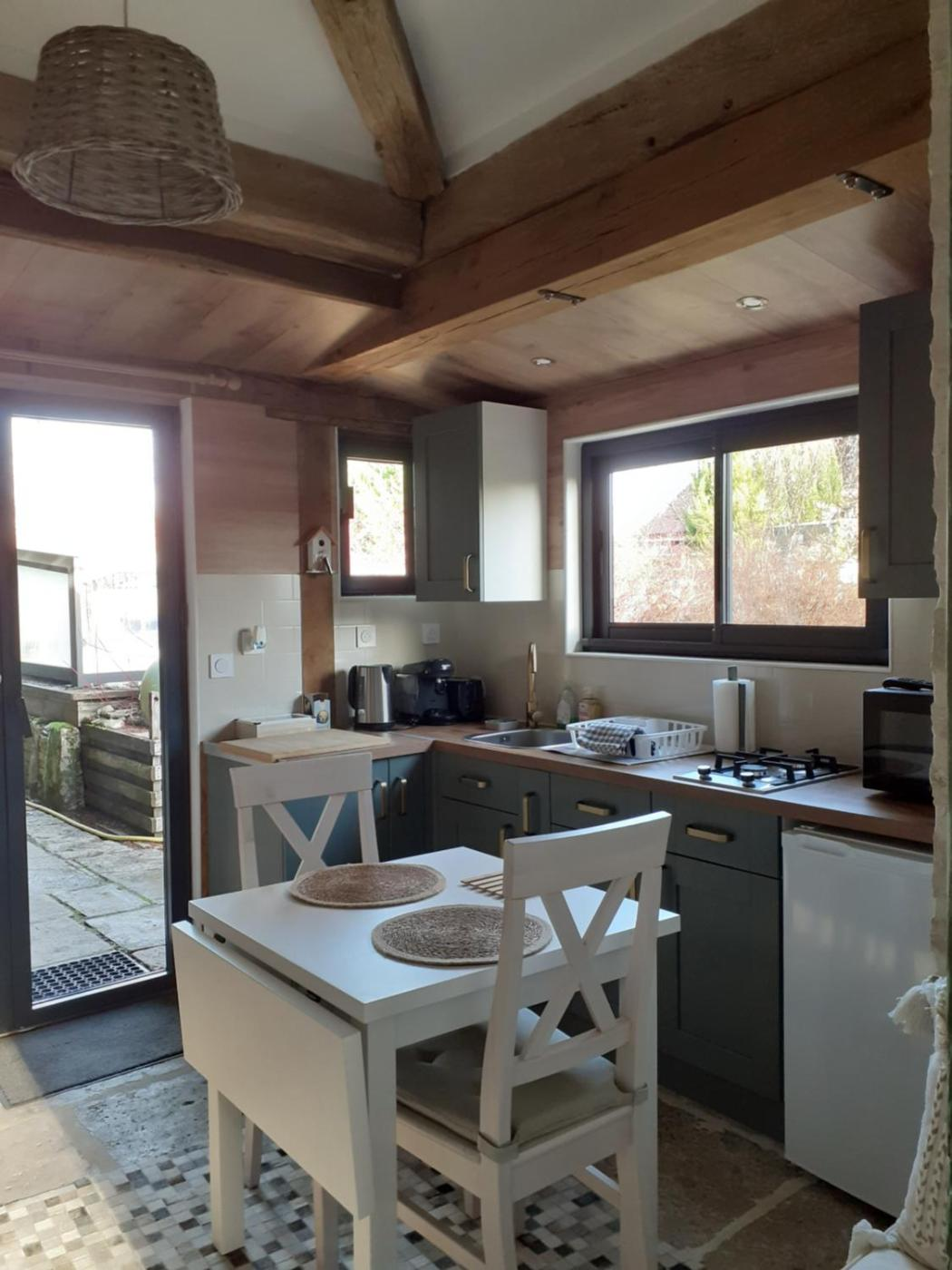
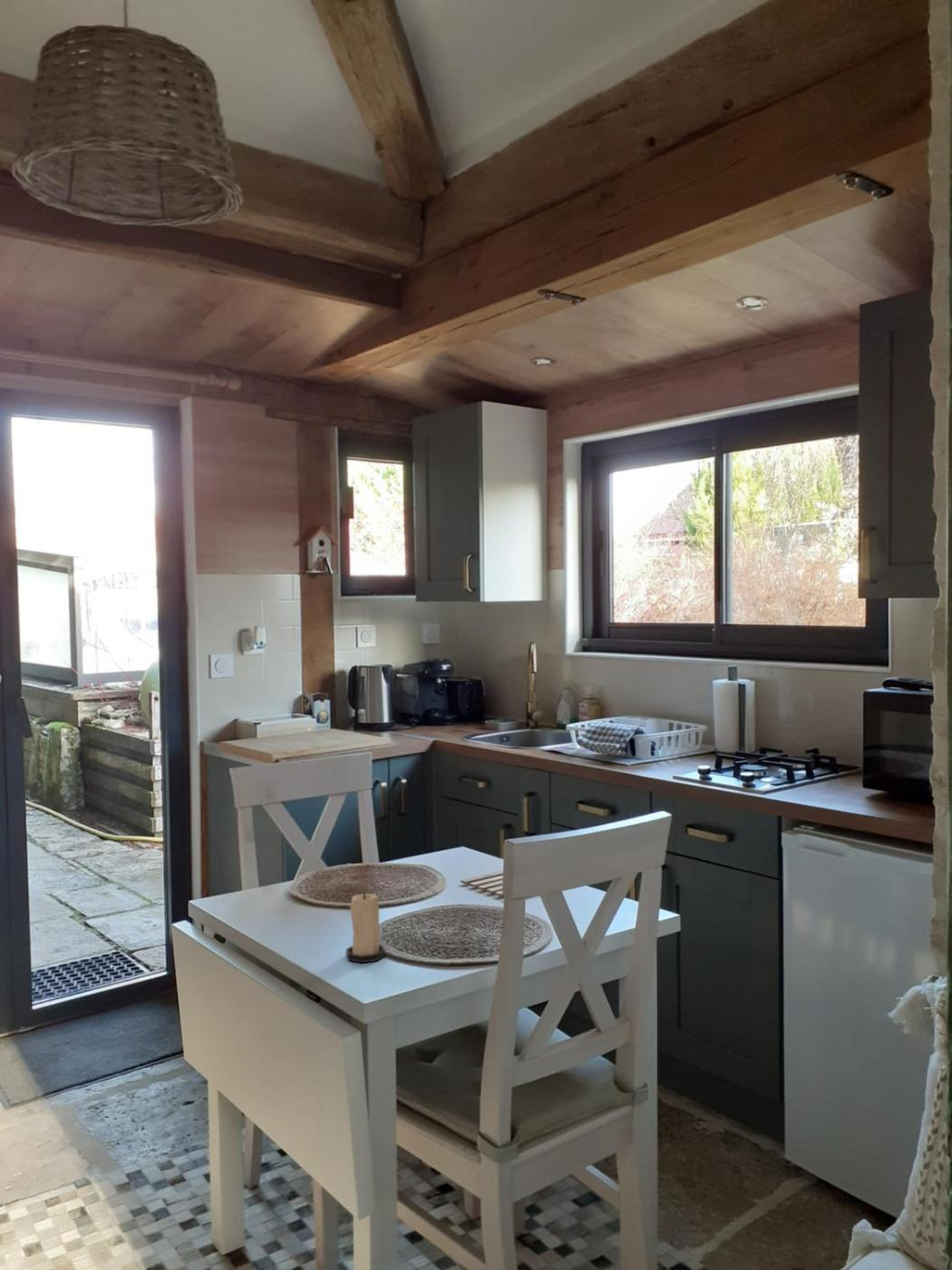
+ candle (364, 923)
